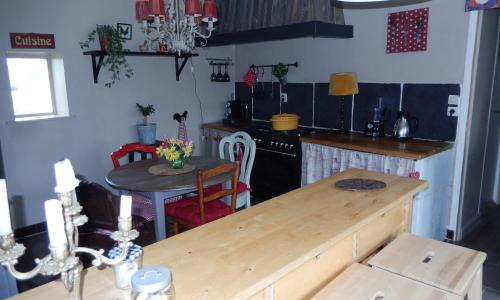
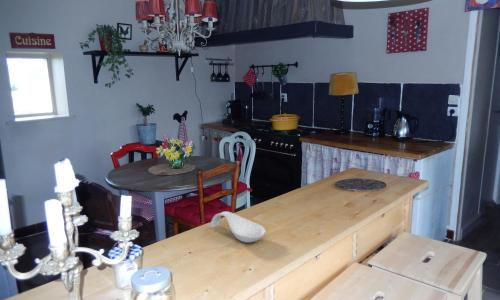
+ spoon rest (236, 225)
